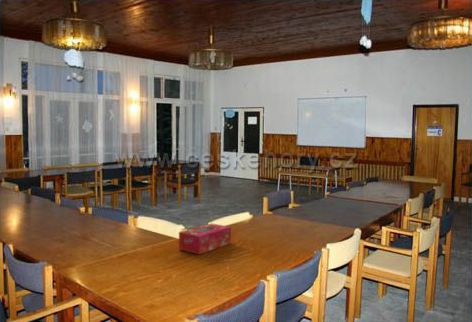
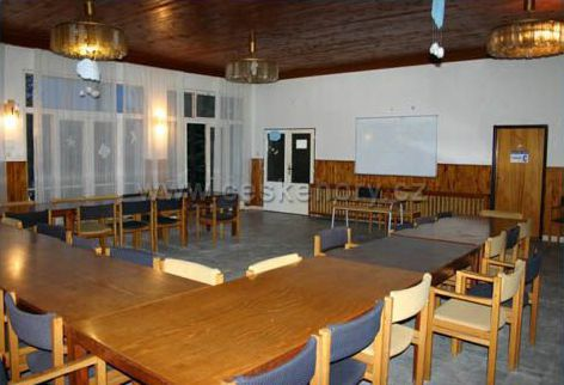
- tissue box (205, 237)
